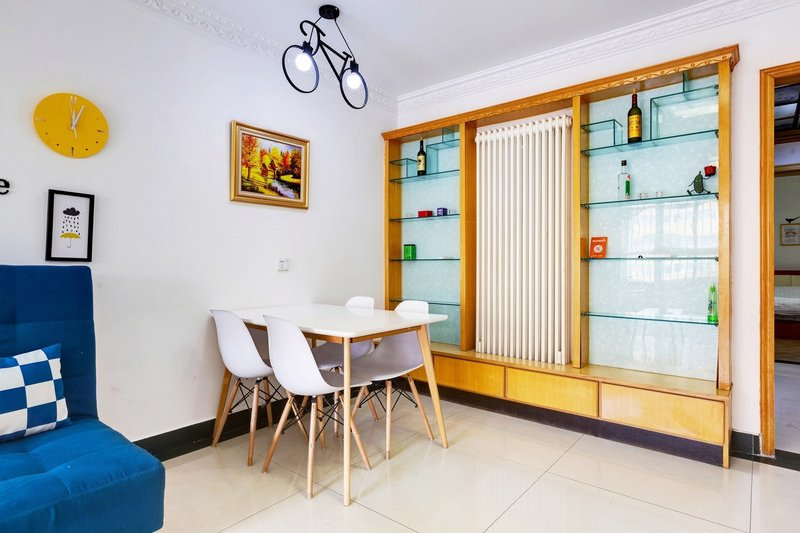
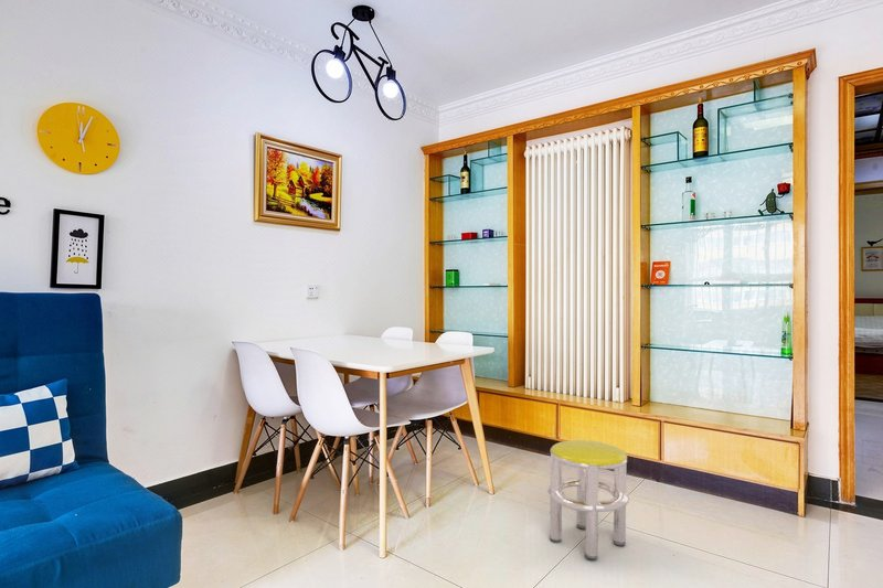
+ stool (587, 493)
